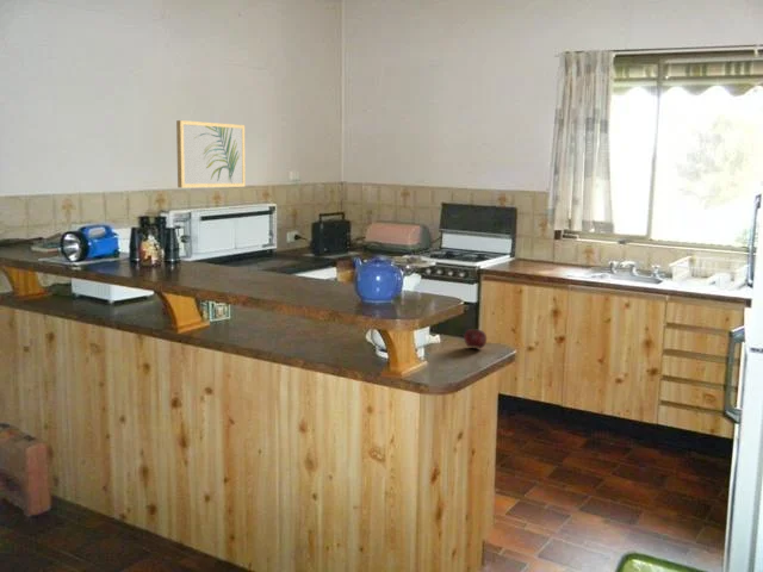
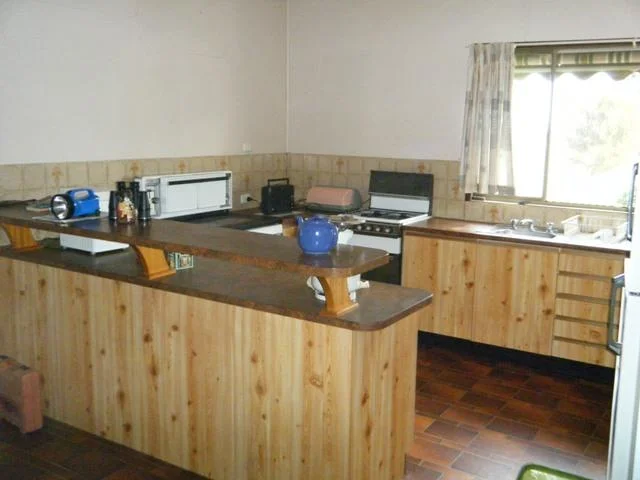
- wall art (212, 155)
- apple (474, 337)
